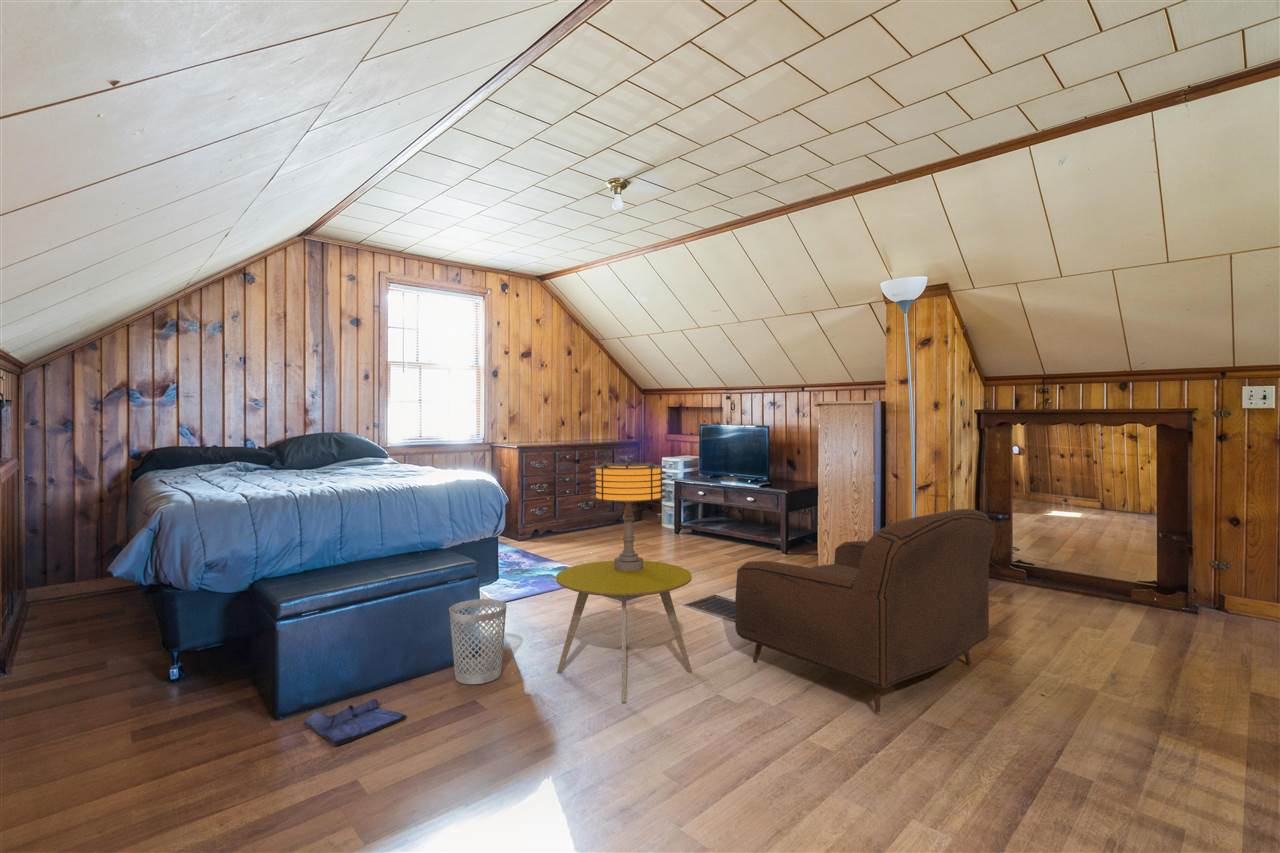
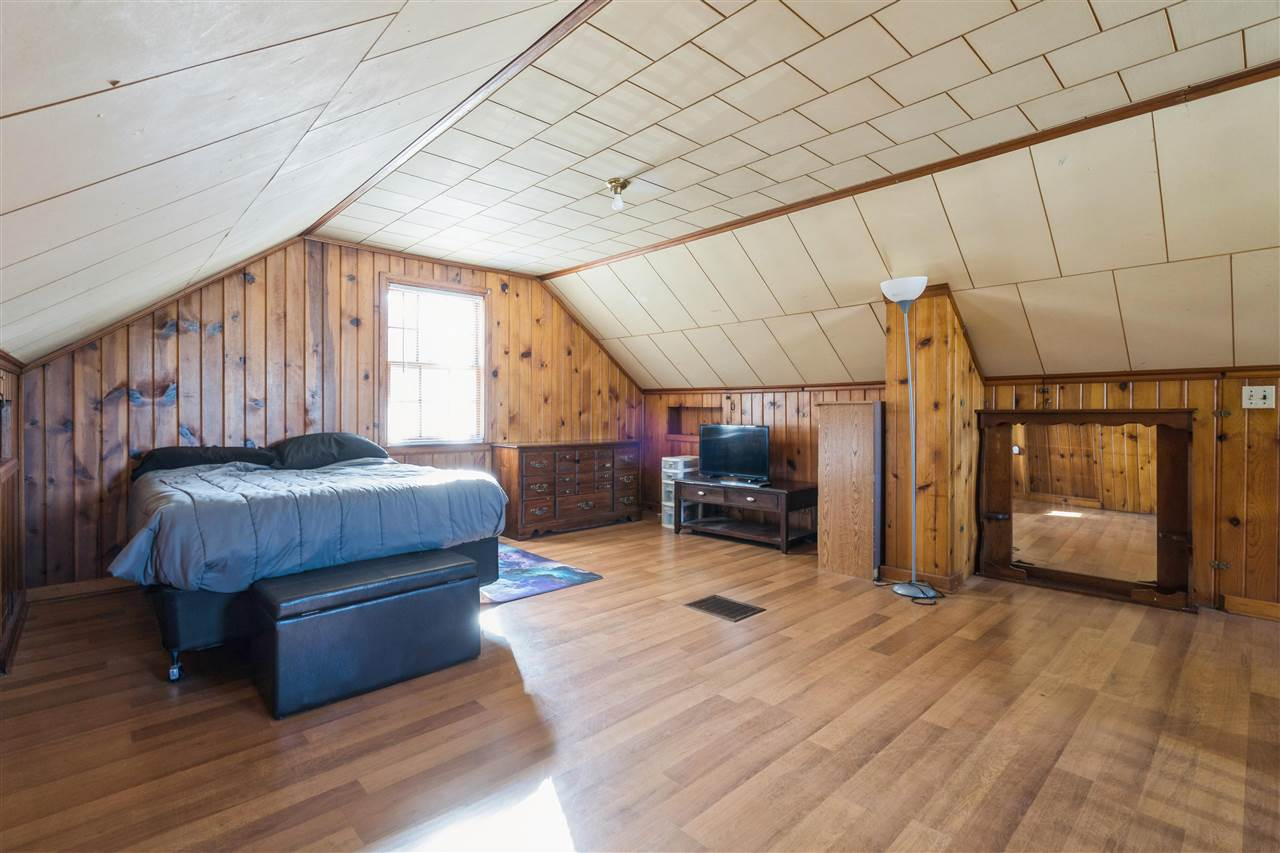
- side table (624, 623)
- table lamp (628, 514)
- armchair (866, 584)
- wastebasket (478, 640)
- glove (357, 716)
